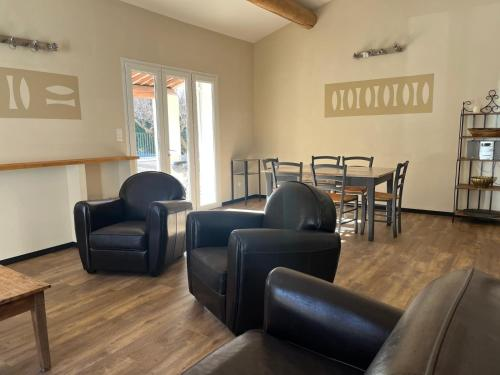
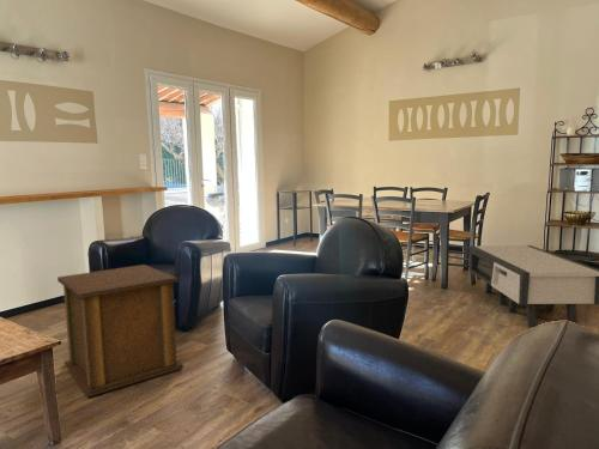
+ side table (120, 322)
+ coffee table (526, 283)
